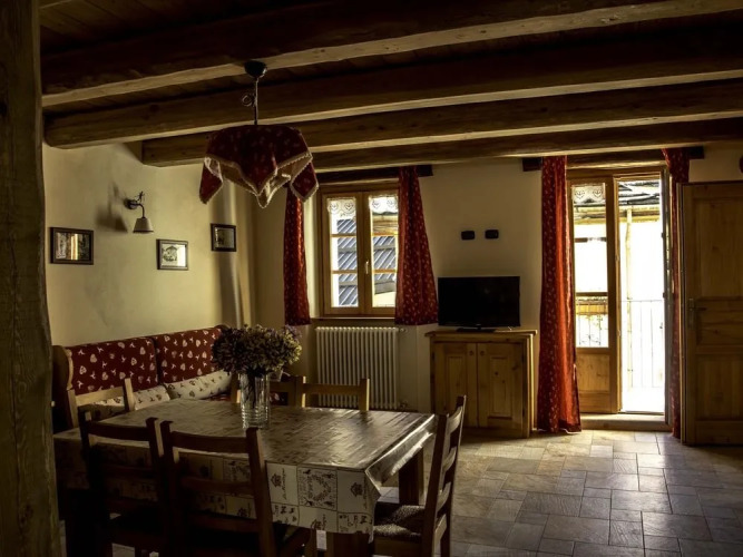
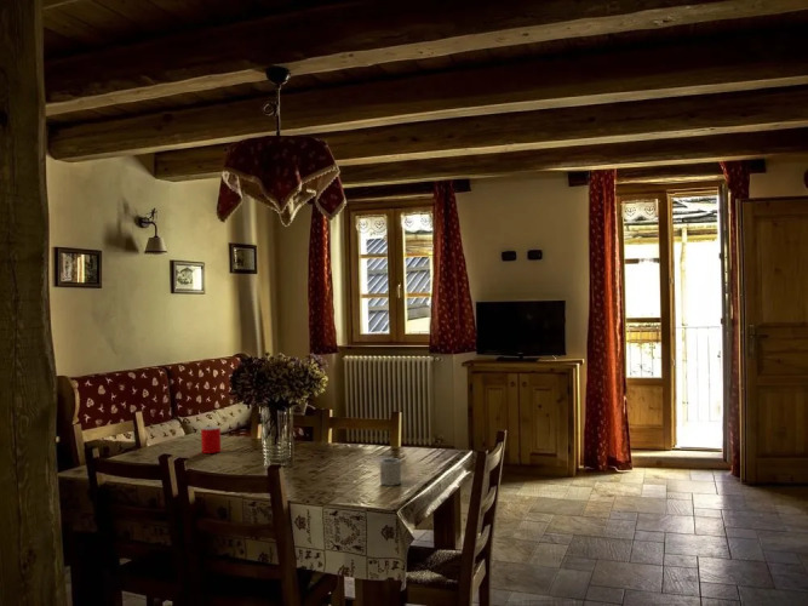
+ cup (210, 440)
+ cup (390, 470)
